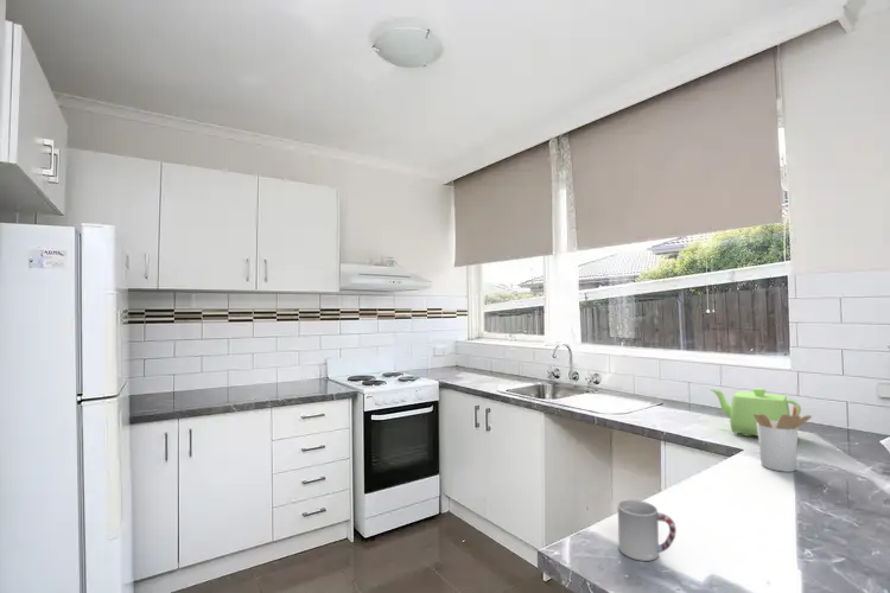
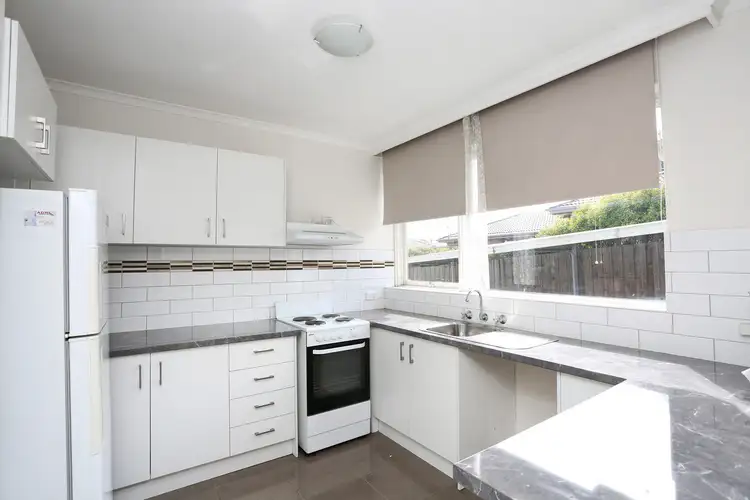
- teapot (752, 410)
- utensil holder (783, 438)
- cup (646, 530)
